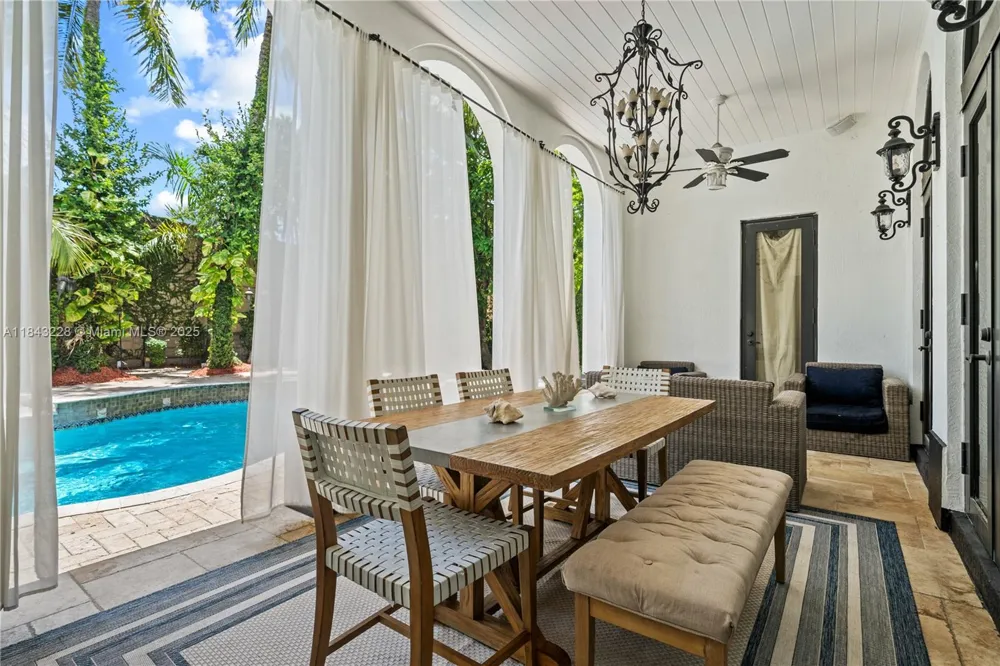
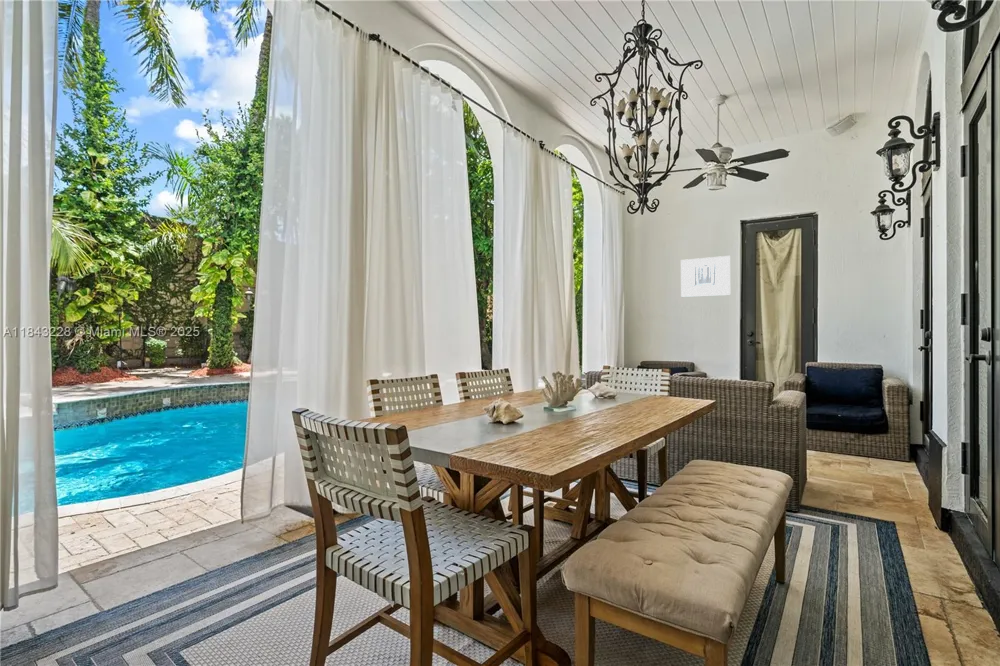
+ wall art (704, 277)
